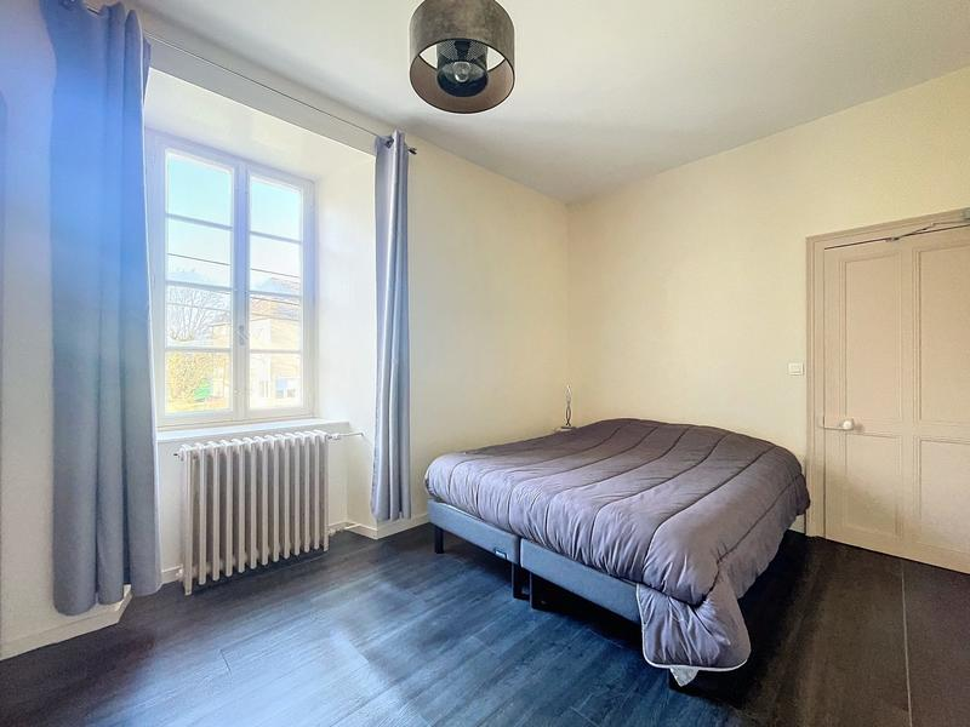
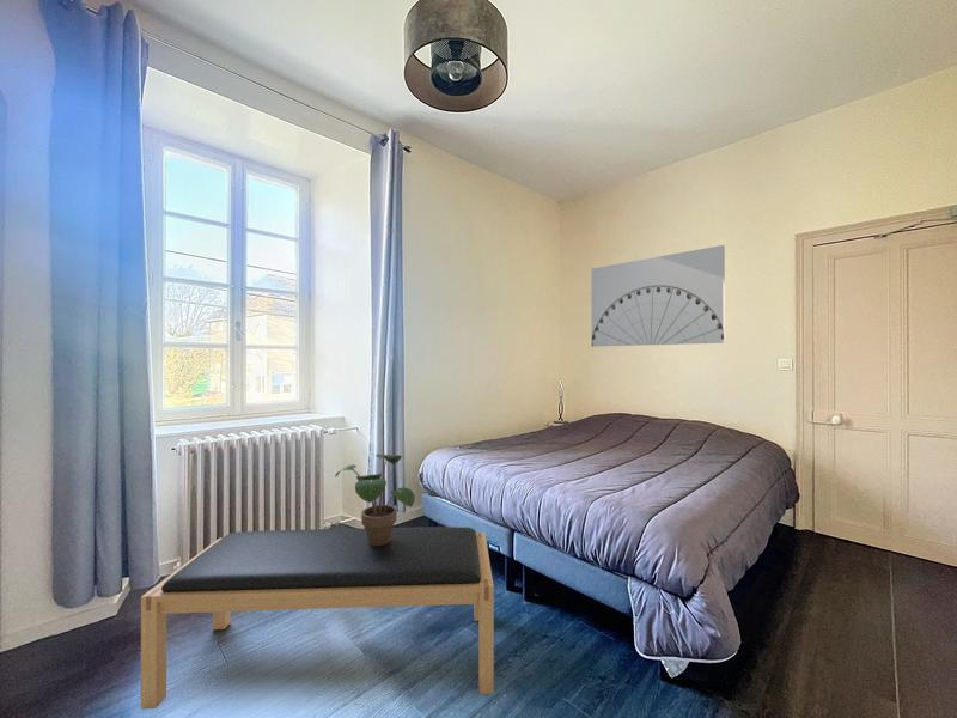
+ potted plant (379, 500)
+ bench (340, 600)
+ wall art (650, 302)
